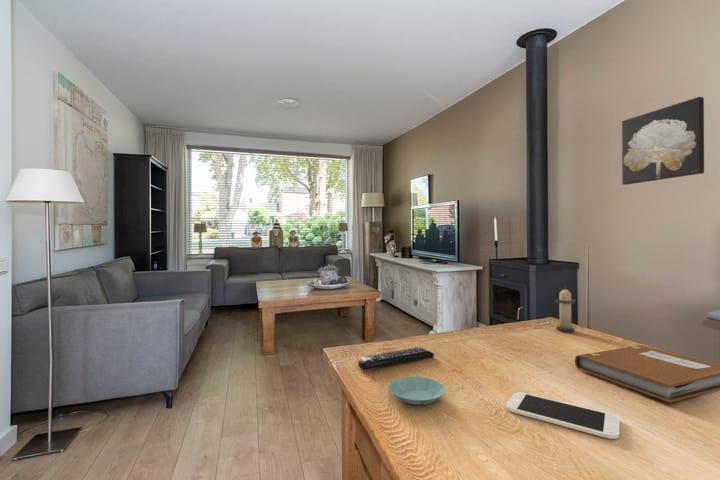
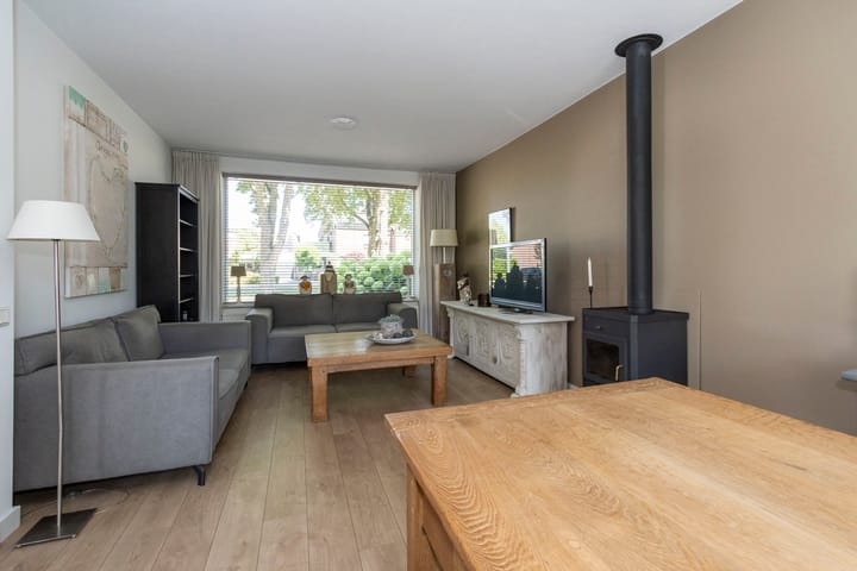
- saucer (416, 392)
- remote control (397, 357)
- wall art (659, 144)
- smartphone (560, 412)
- notebook (652, 368)
- candle (565, 308)
